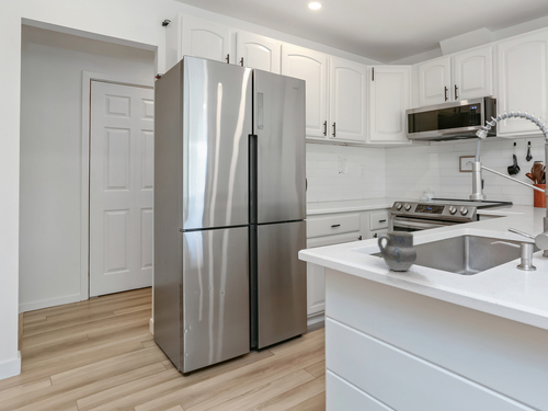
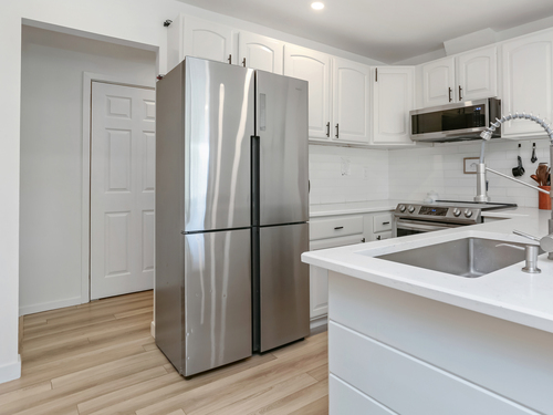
- cup (396, 250)
